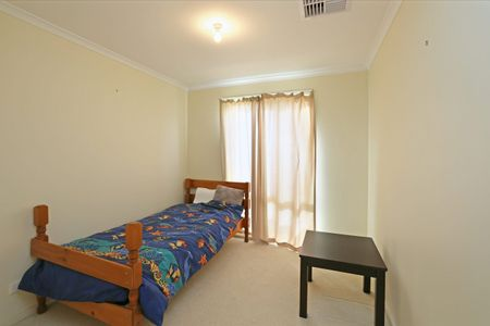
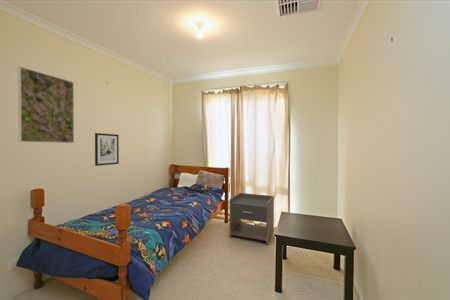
+ nightstand (252, 216)
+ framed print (48, 108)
+ wall art (107, 149)
